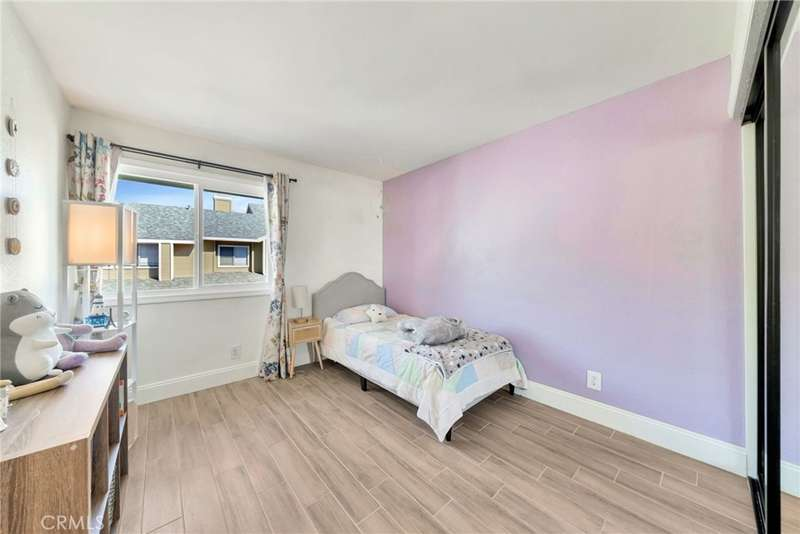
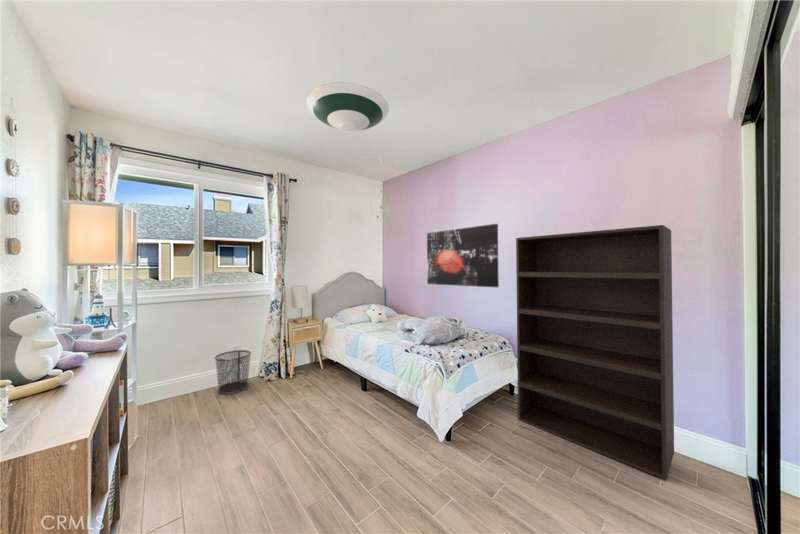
+ waste bin (233, 371)
+ bookshelf (587, 334)
+ wall art (458, 257)
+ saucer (348, 118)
